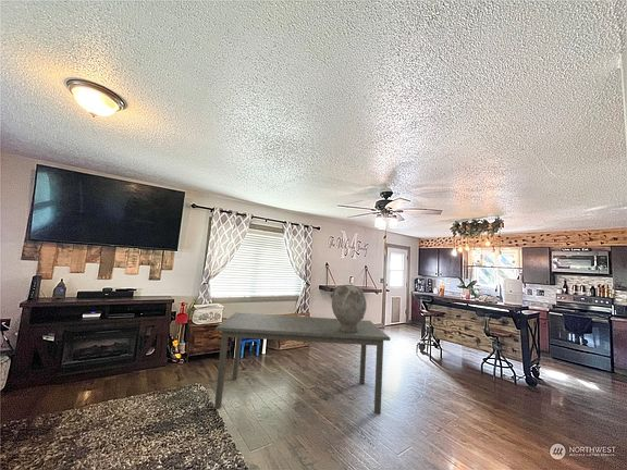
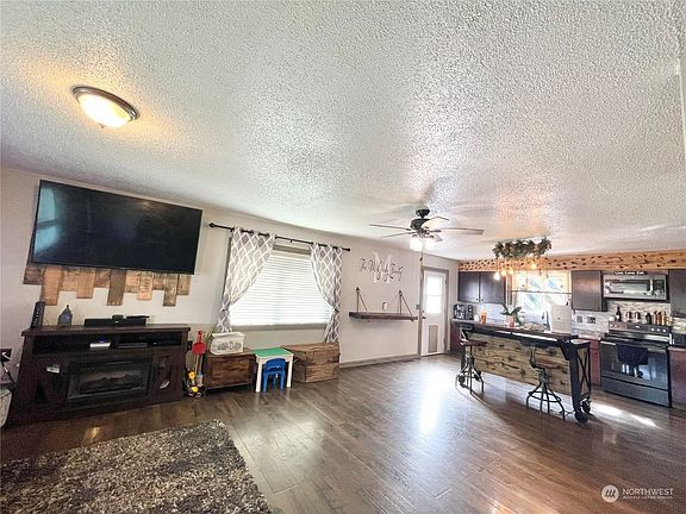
- dining table (300, 341)
- vessel (347, 307)
